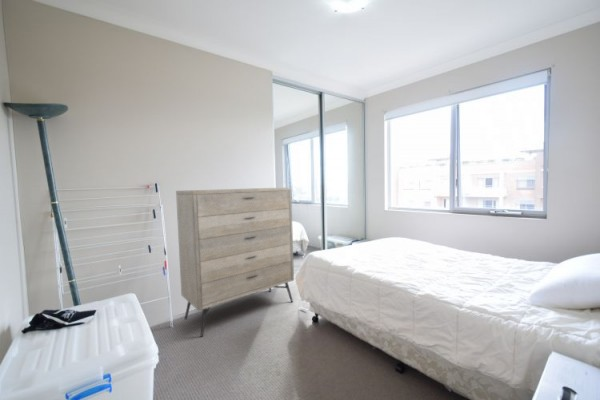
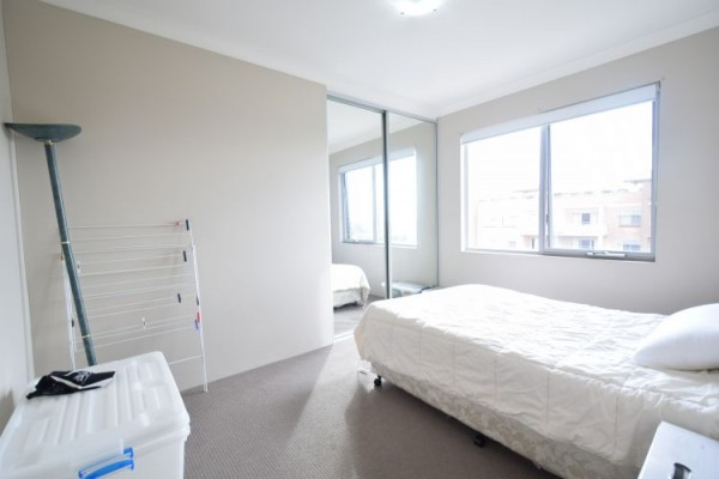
- dresser (239, 250)
